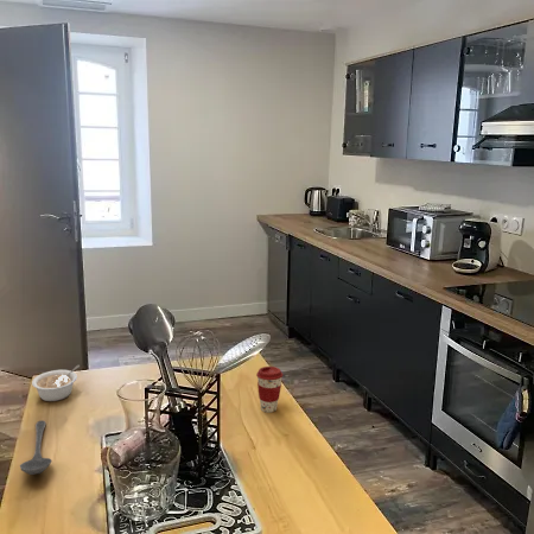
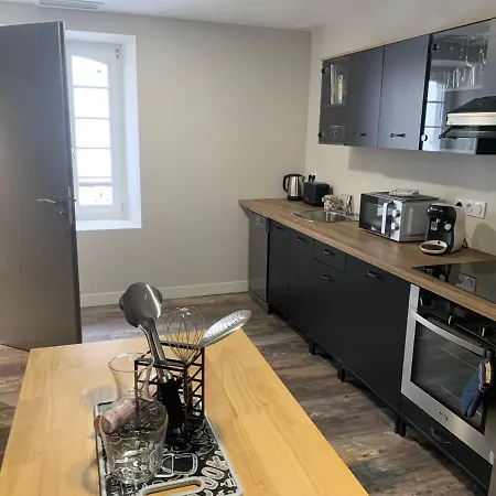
- legume (55, 383)
- coffee cup (268, 389)
- stirrer (38, 443)
